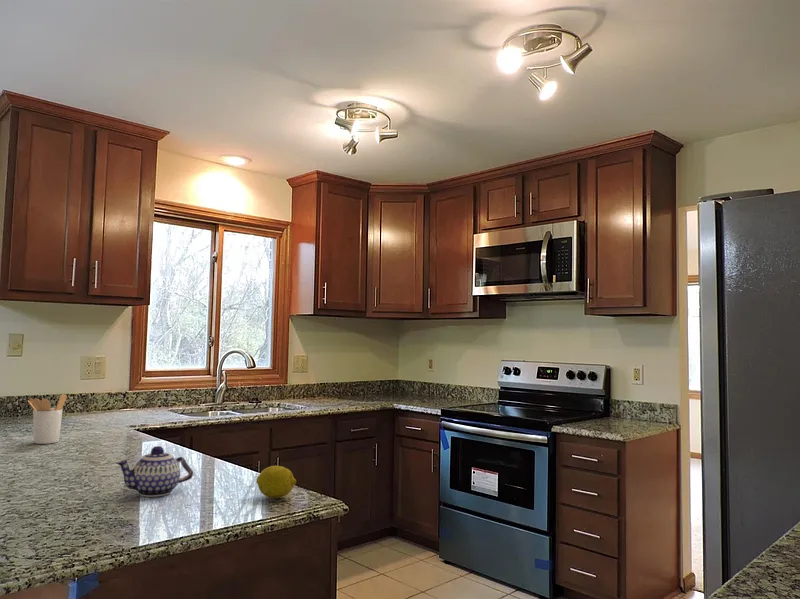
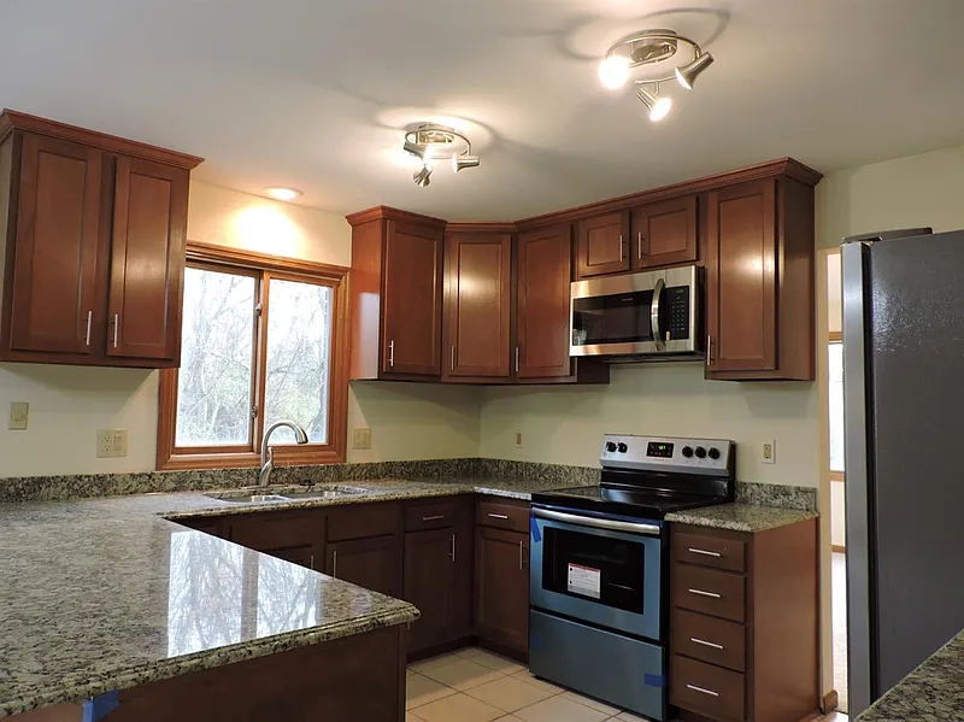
- lemon (276, 482)
- utensil holder (44, 418)
- teapot (155, 469)
